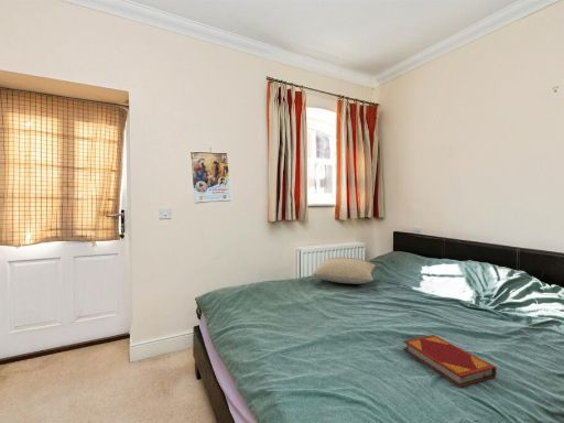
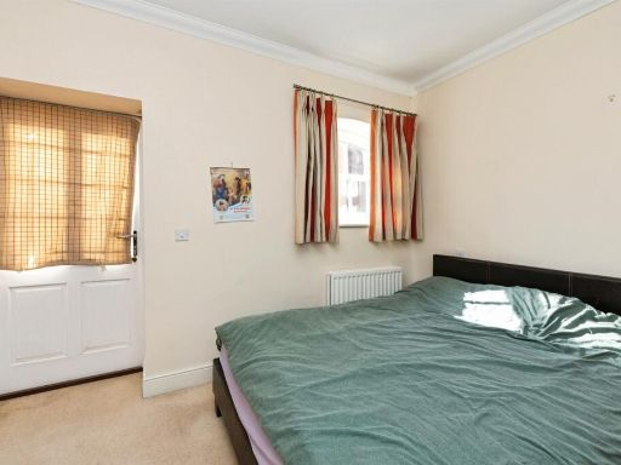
- hardback book (445, 357)
- pillow (345, 270)
